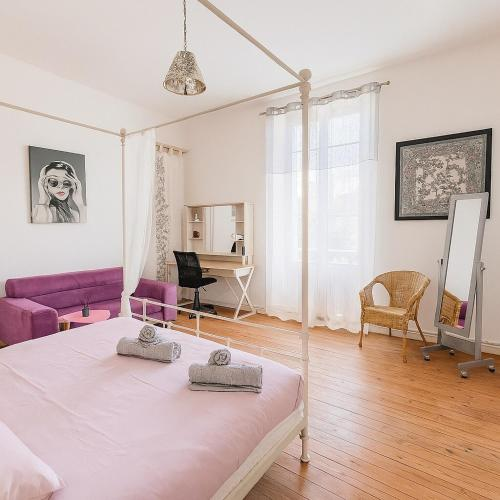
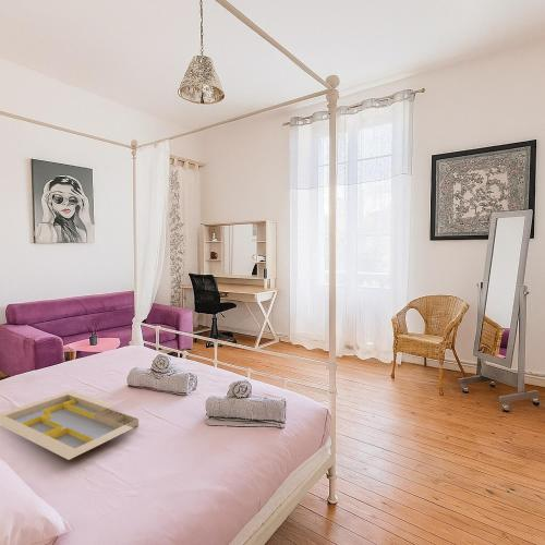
+ serving tray (70, 421)
